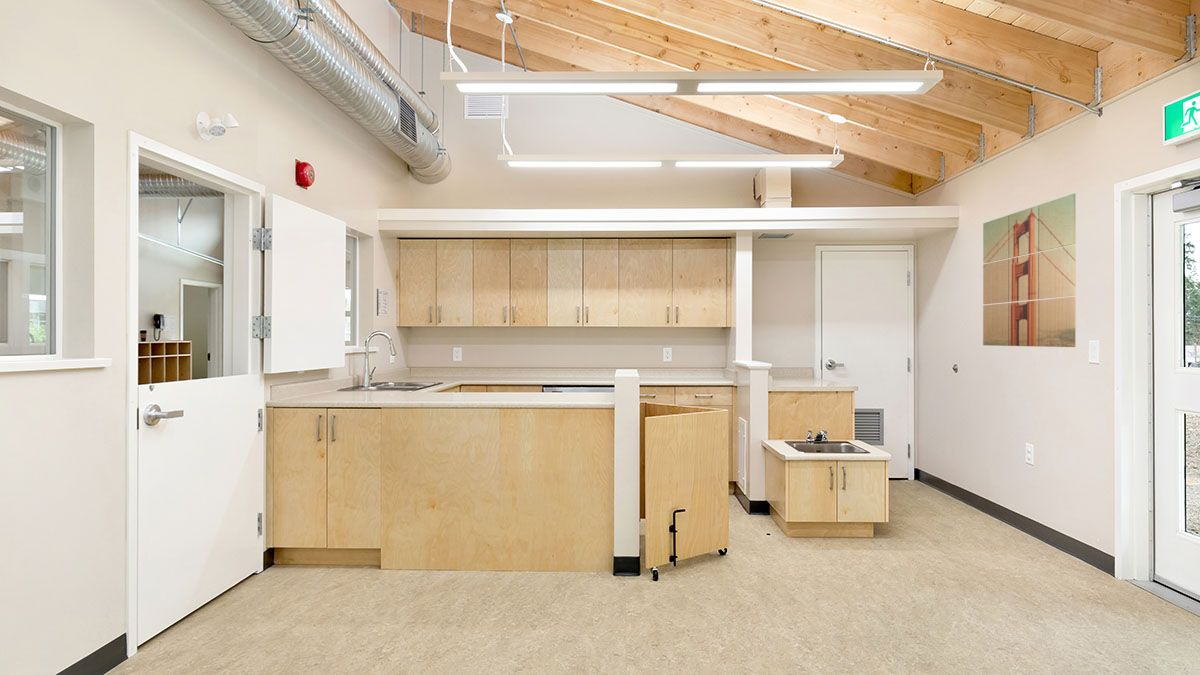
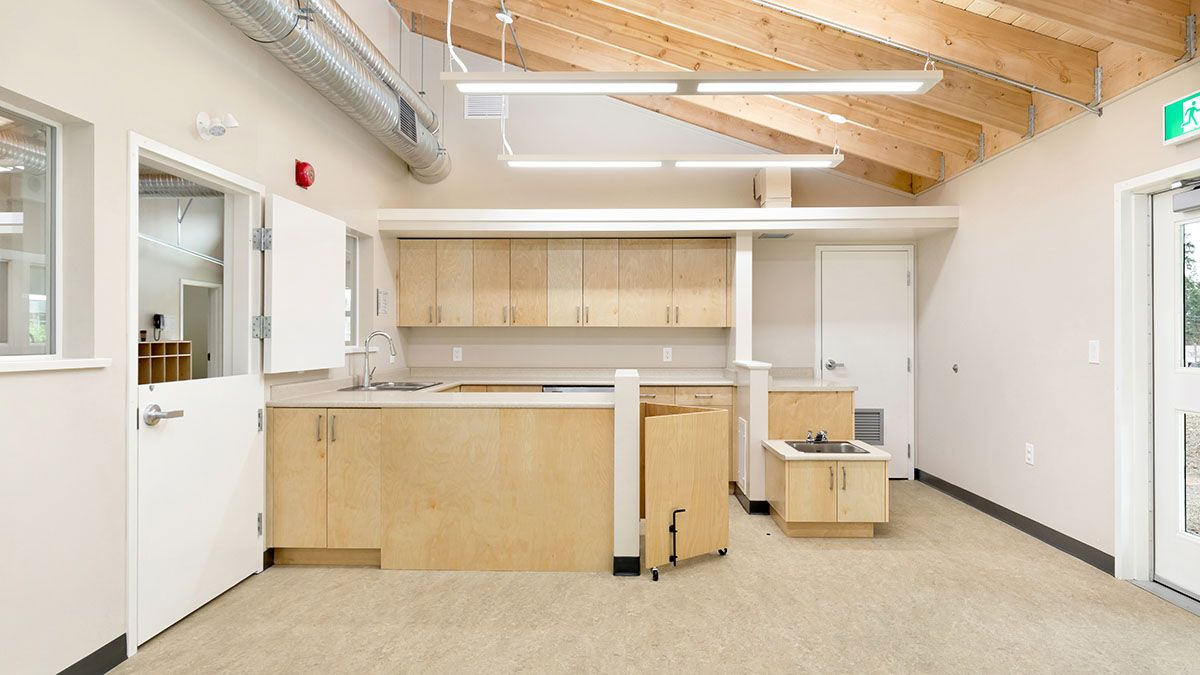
- wall art (1024, 278)
